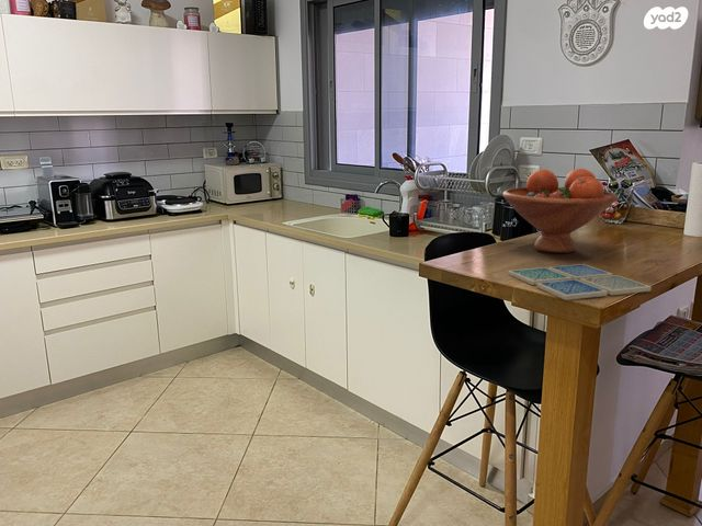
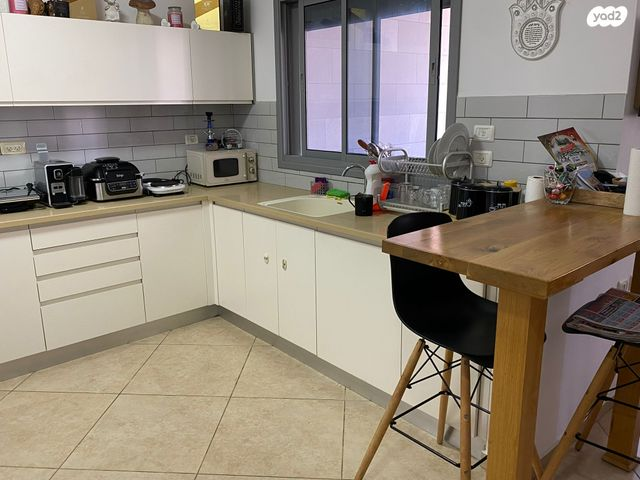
- fruit bowl (557, 210)
- drink coaster (575, 279)
